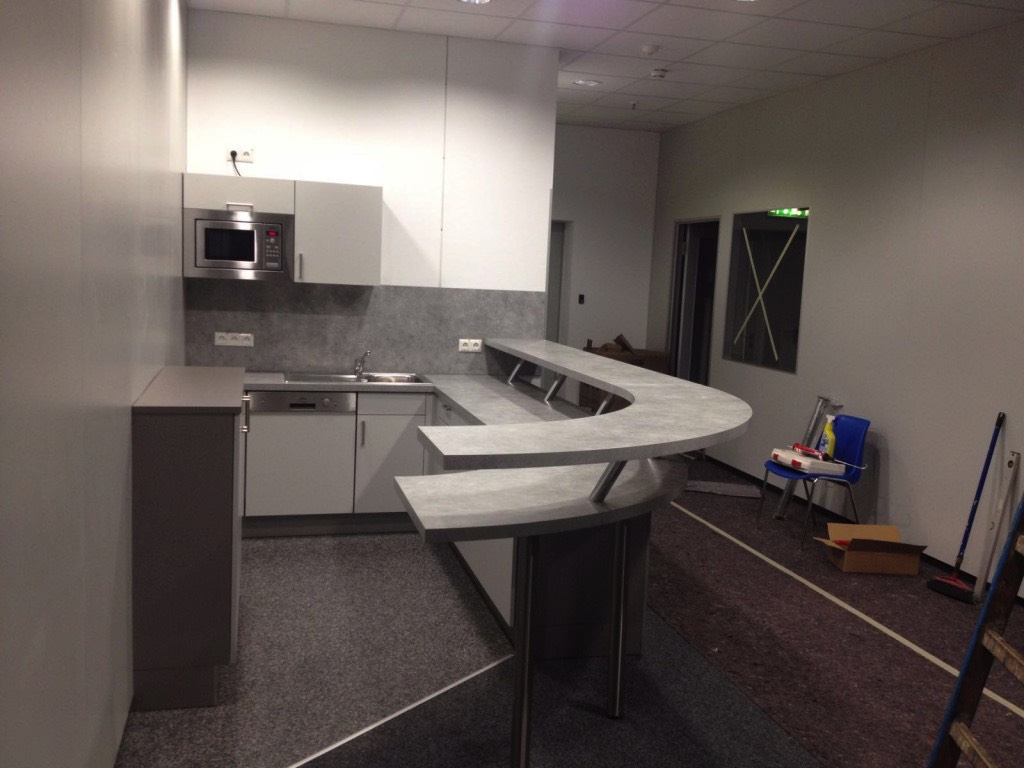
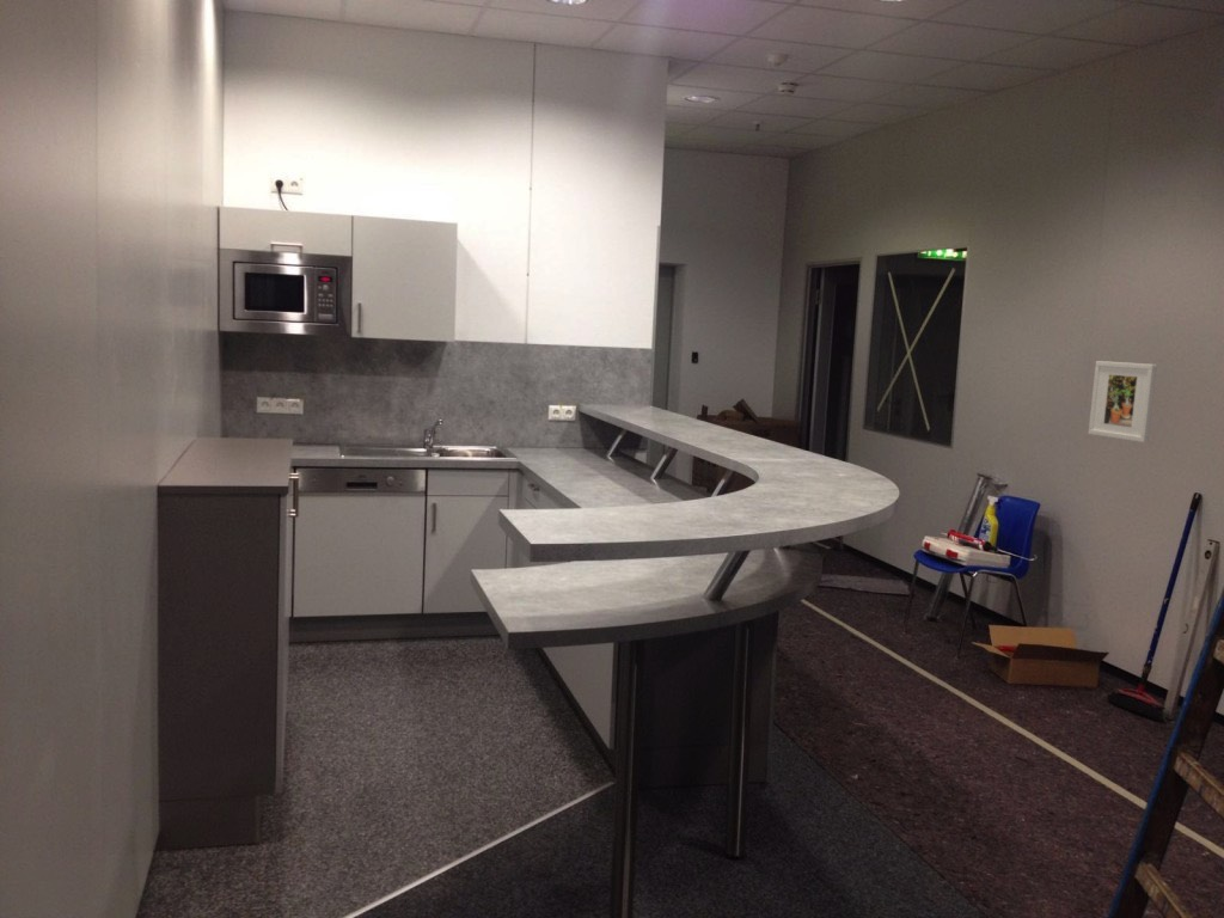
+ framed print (1120, 400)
